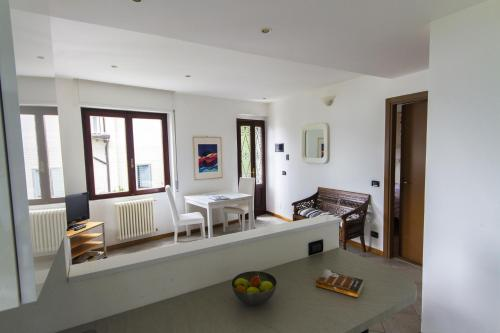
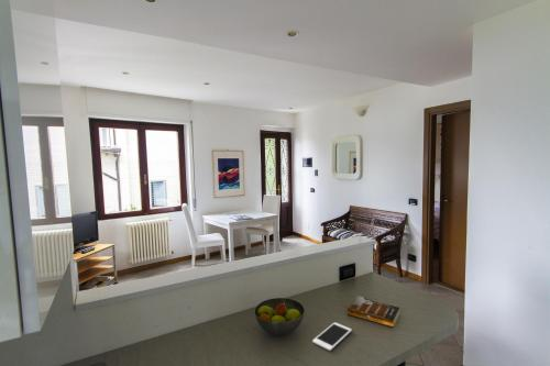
+ cell phone (332, 335)
